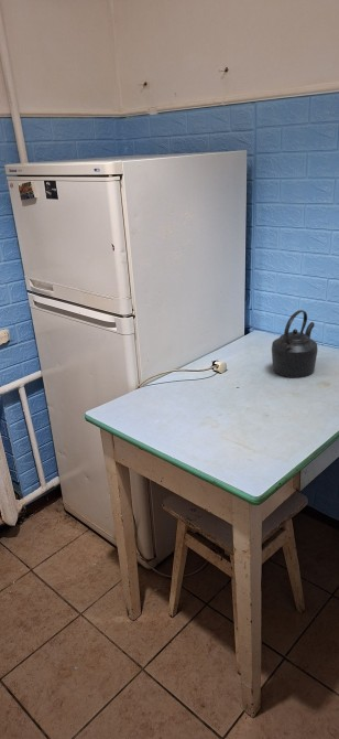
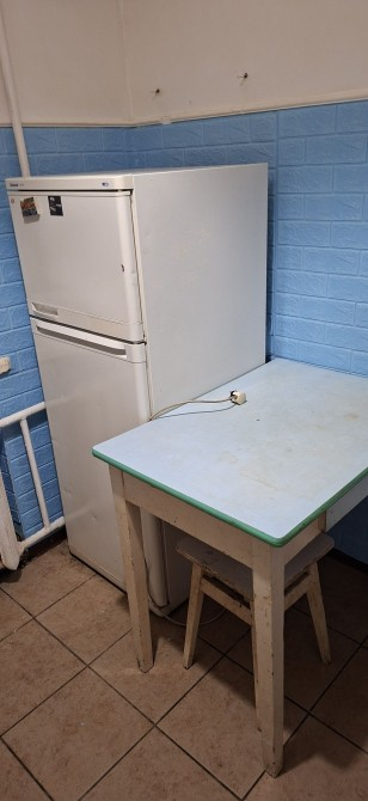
- kettle (298, 338)
